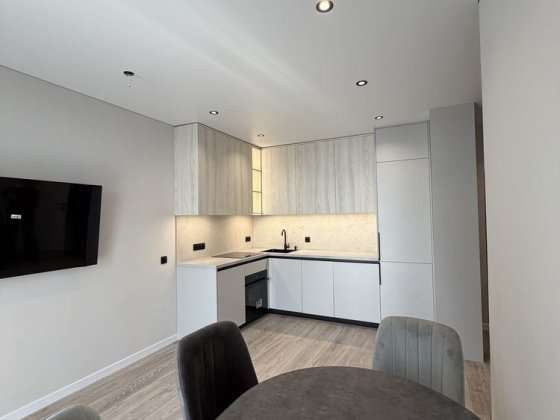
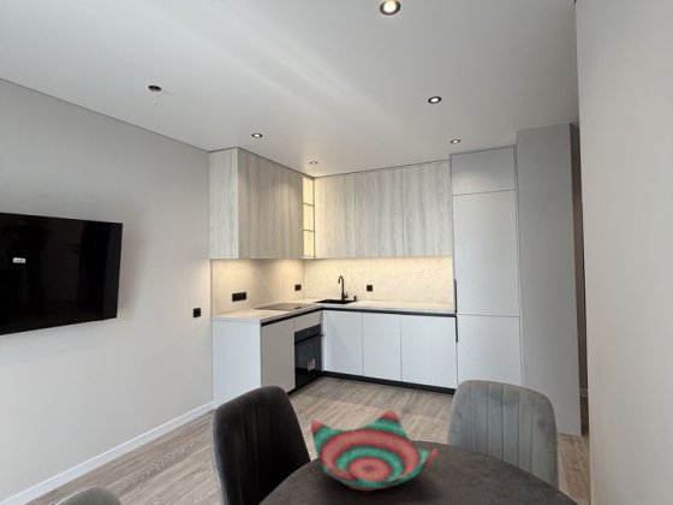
+ decorative bowl (369, 453)
